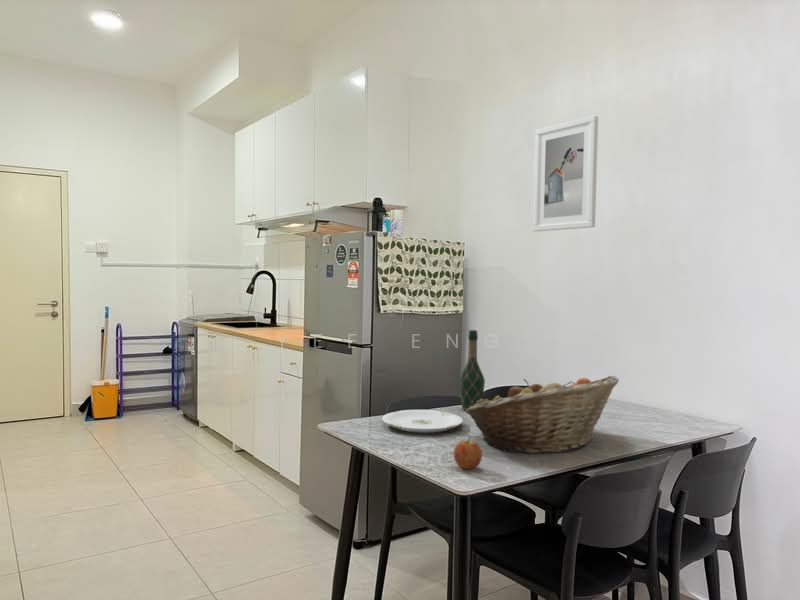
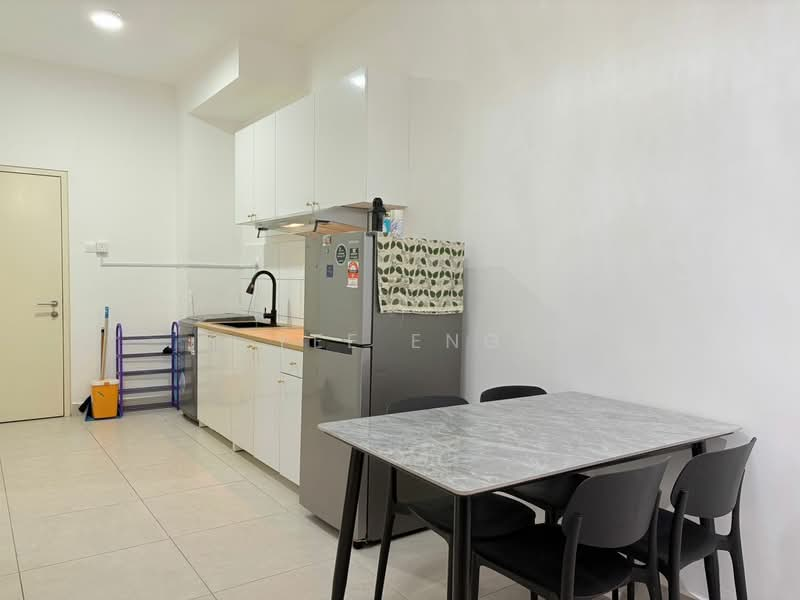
- wine bottle (472, 369)
- apple (467, 452)
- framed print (564, 176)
- fruit basket (543, 407)
- plate (422, 421)
